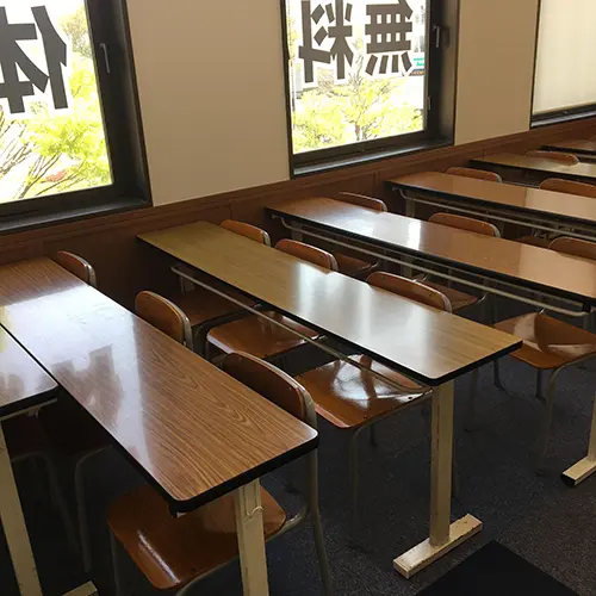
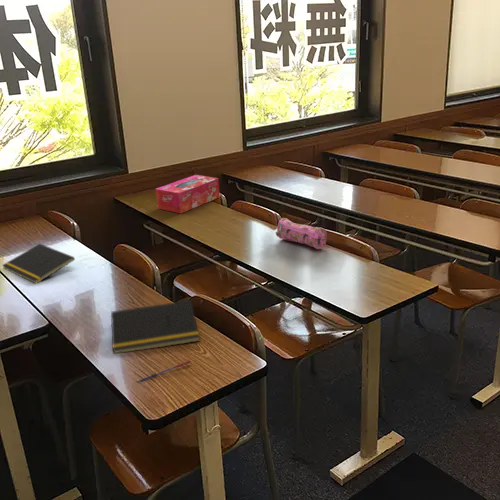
+ pencil case (301, 233)
+ notepad (154, 325)
+ notepad (38, 262)
+ tissue box (188, 193)
+ pen (164, 371)
